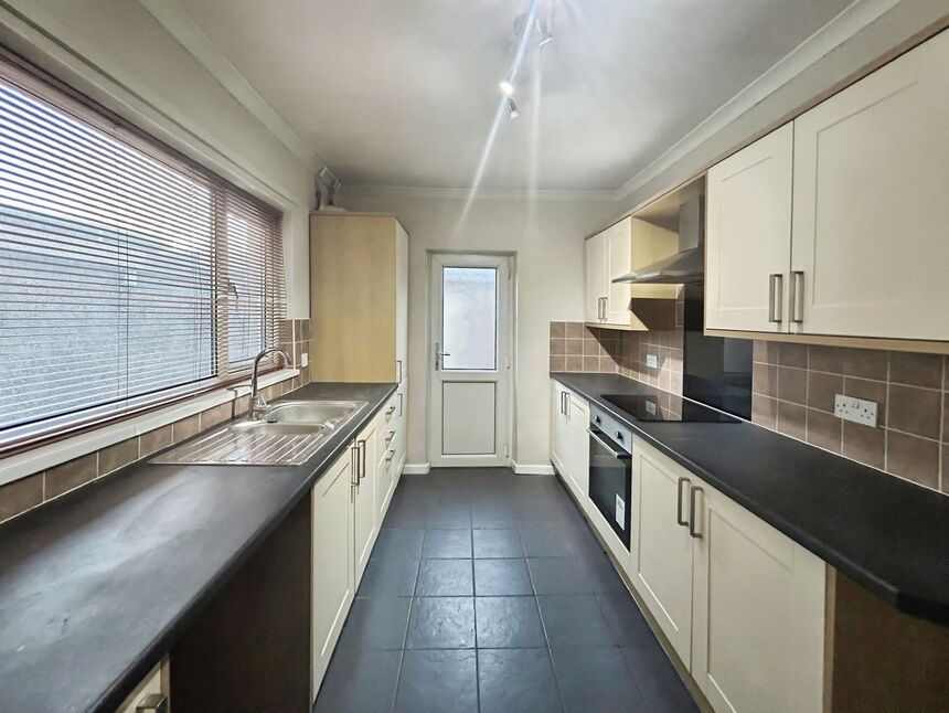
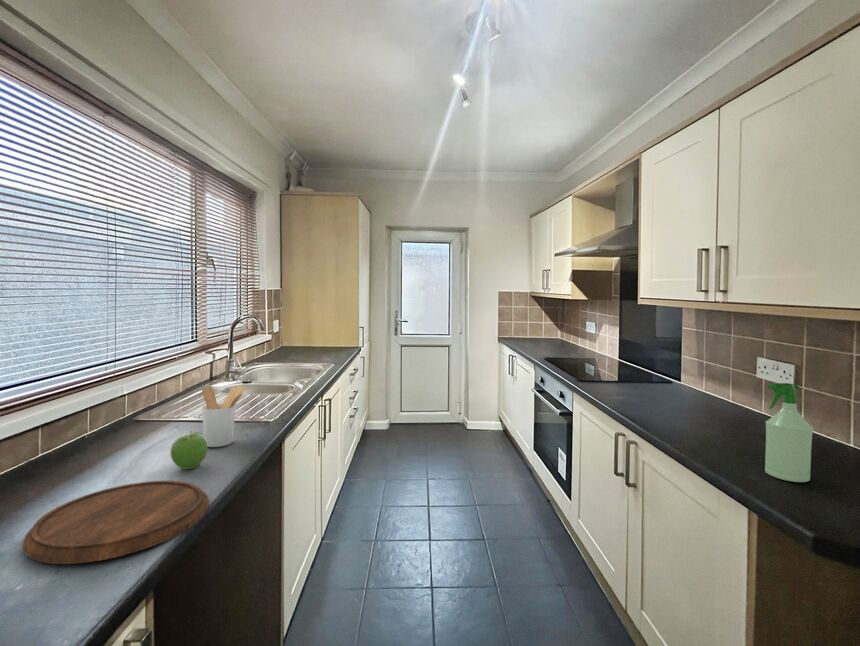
+ cutting board (125, 513)
+ fruit (189, 449)
+ spray bottle (788, 429)
+ utensil holder (225, 413)
